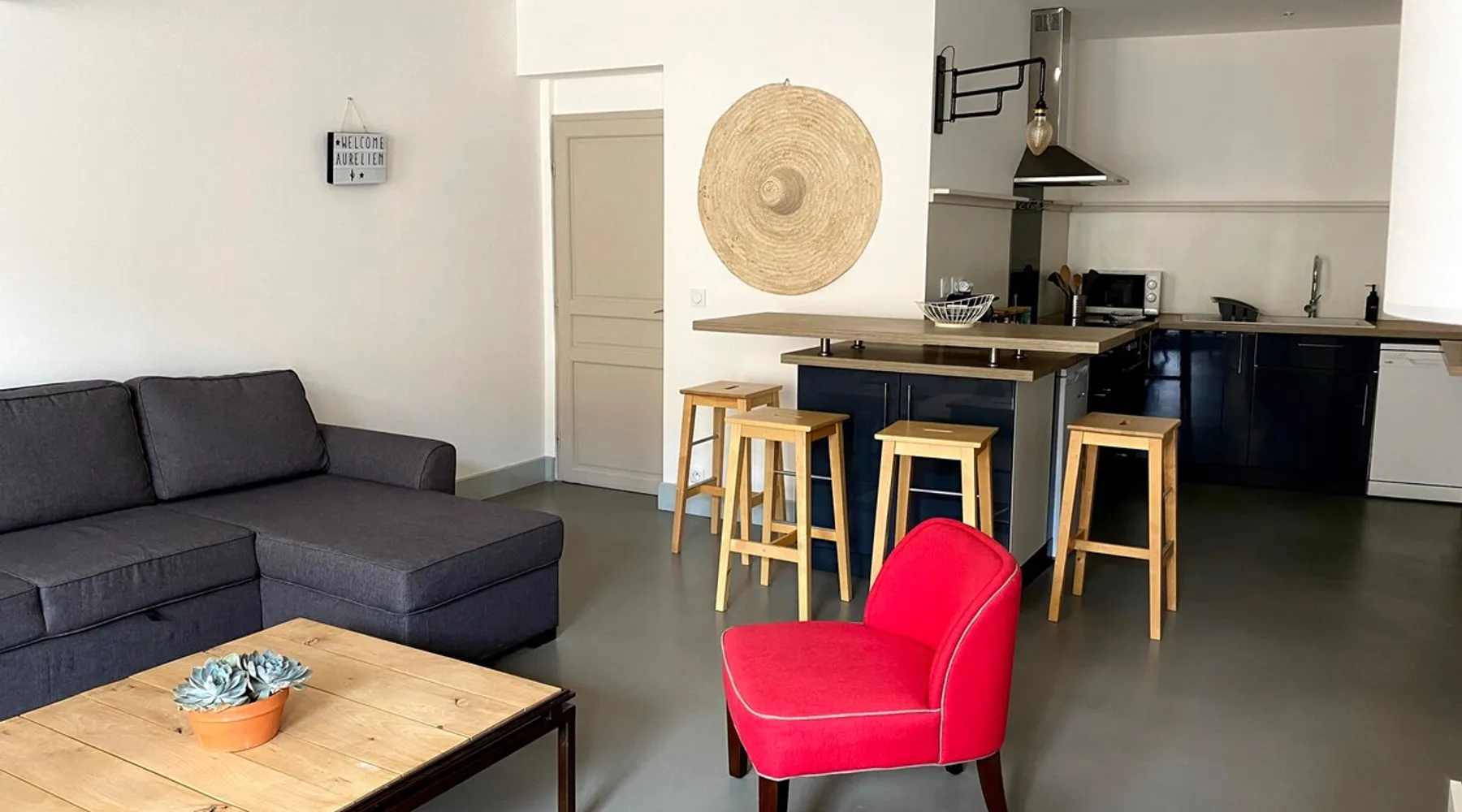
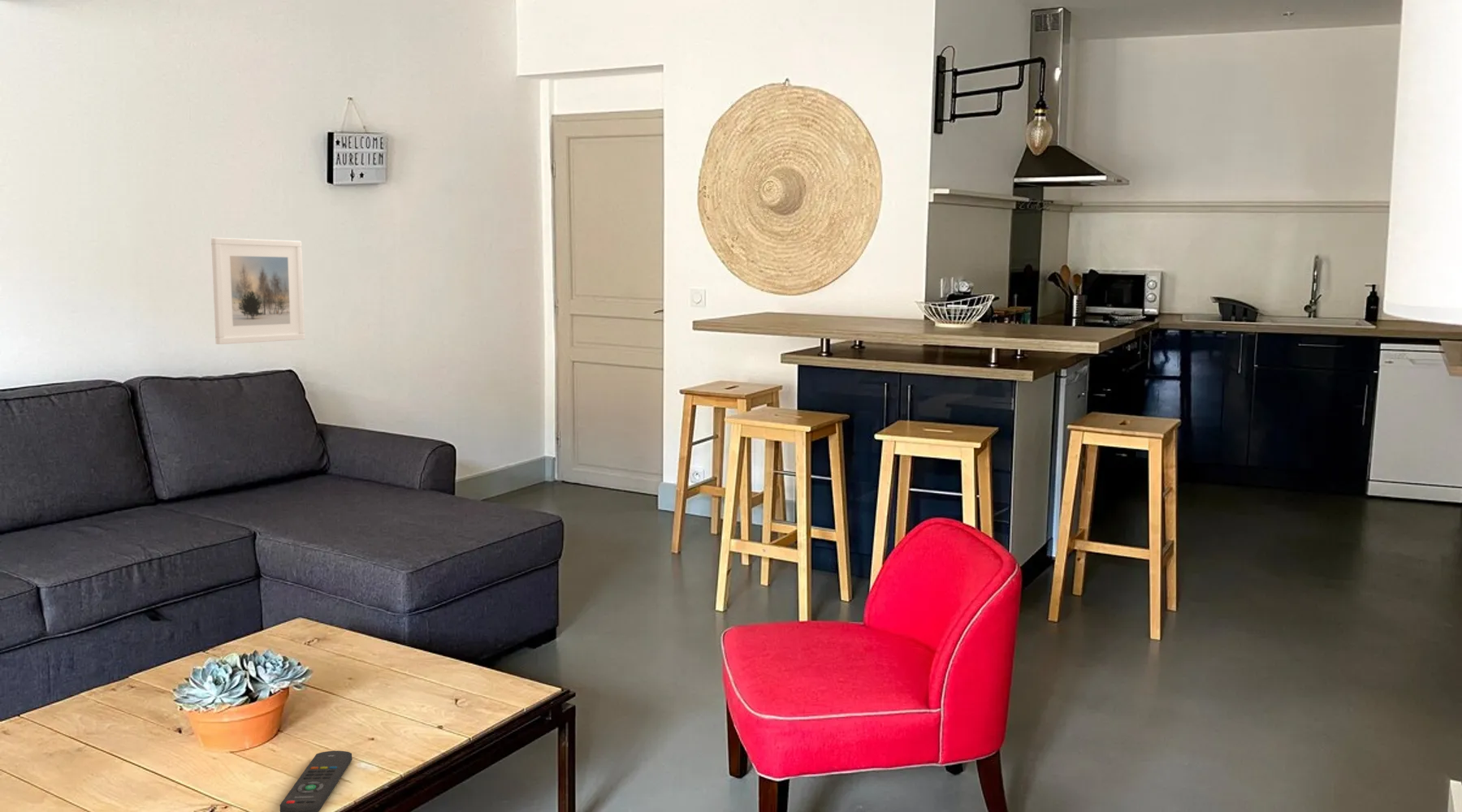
+ remote control (318, 780)
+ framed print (260, 291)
